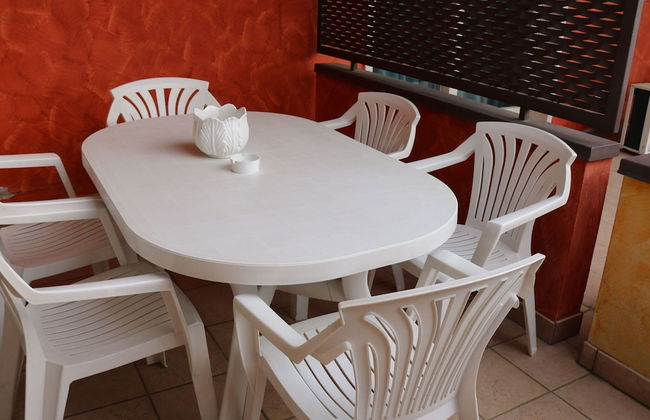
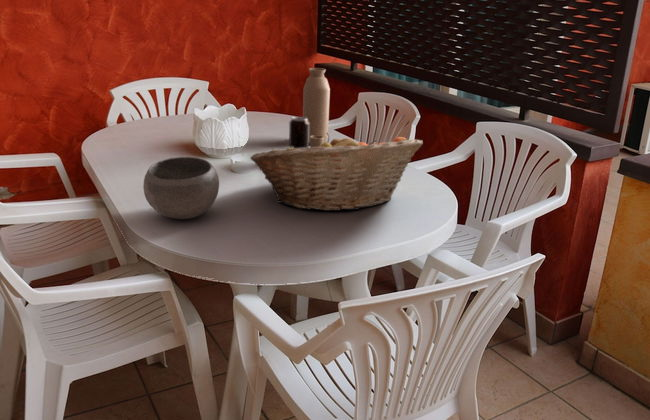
+ water bottle (316, 108)
+ beverage can (298, 139)
+ bowl (182, 190)
+ fruit basket (337, 163)
